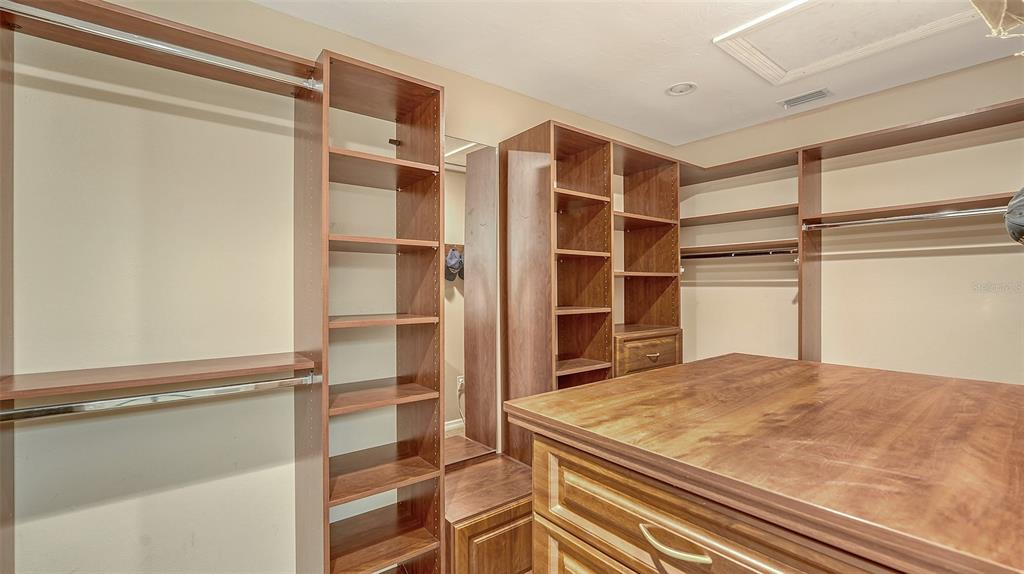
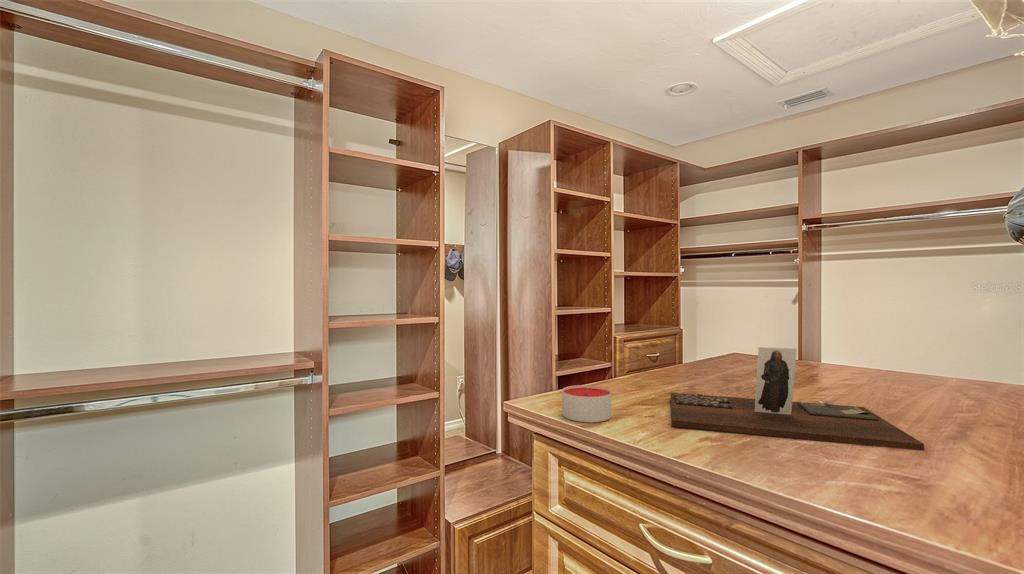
+ decorative tray (772, 382)
+ candle (586, 401)
